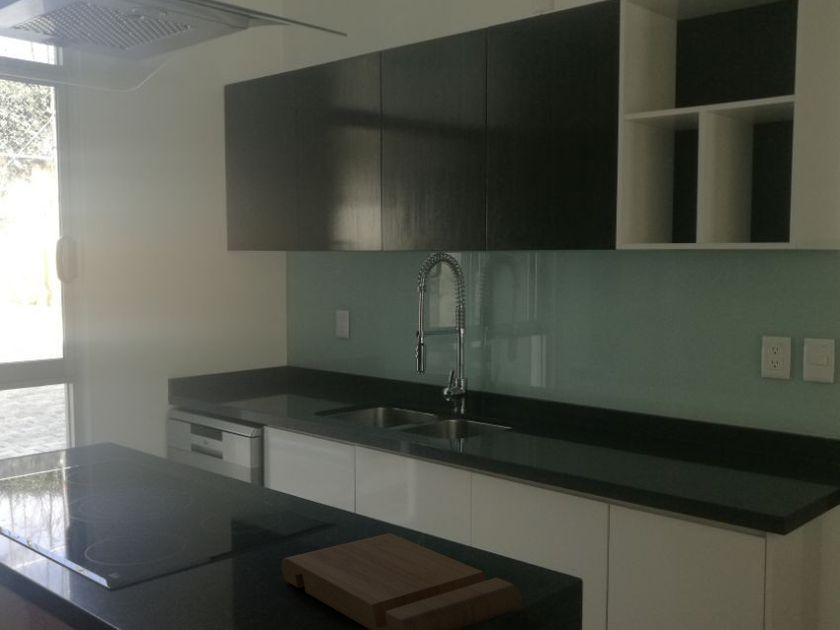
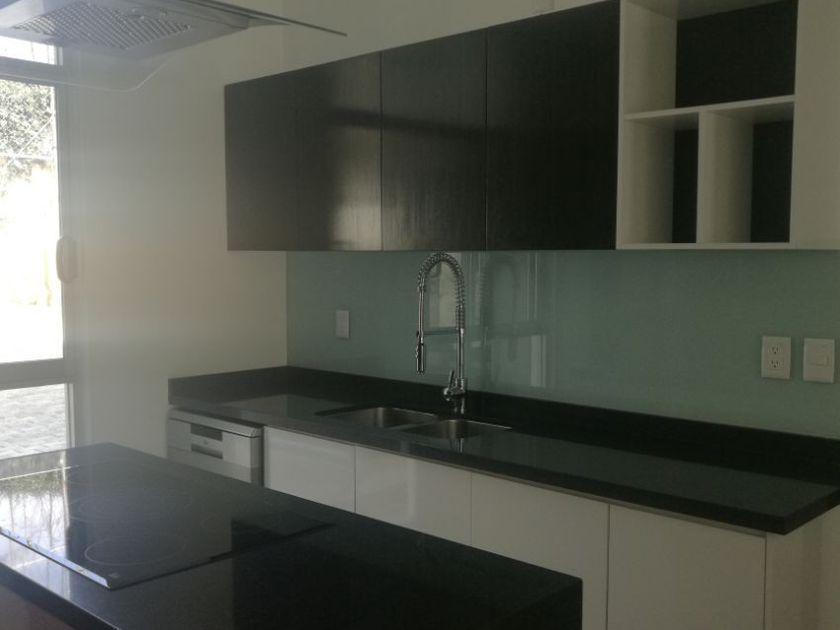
- cutting board (395, 582)
